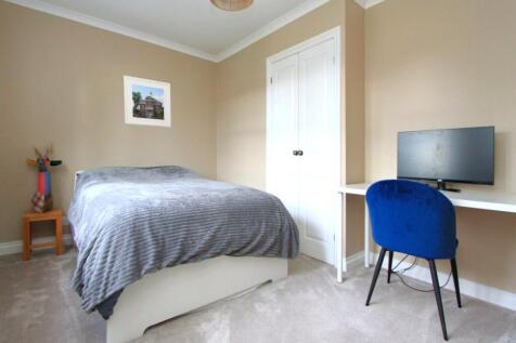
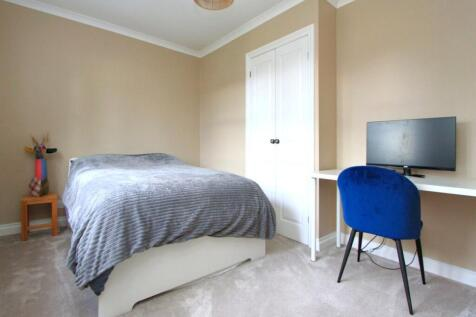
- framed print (149, 103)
